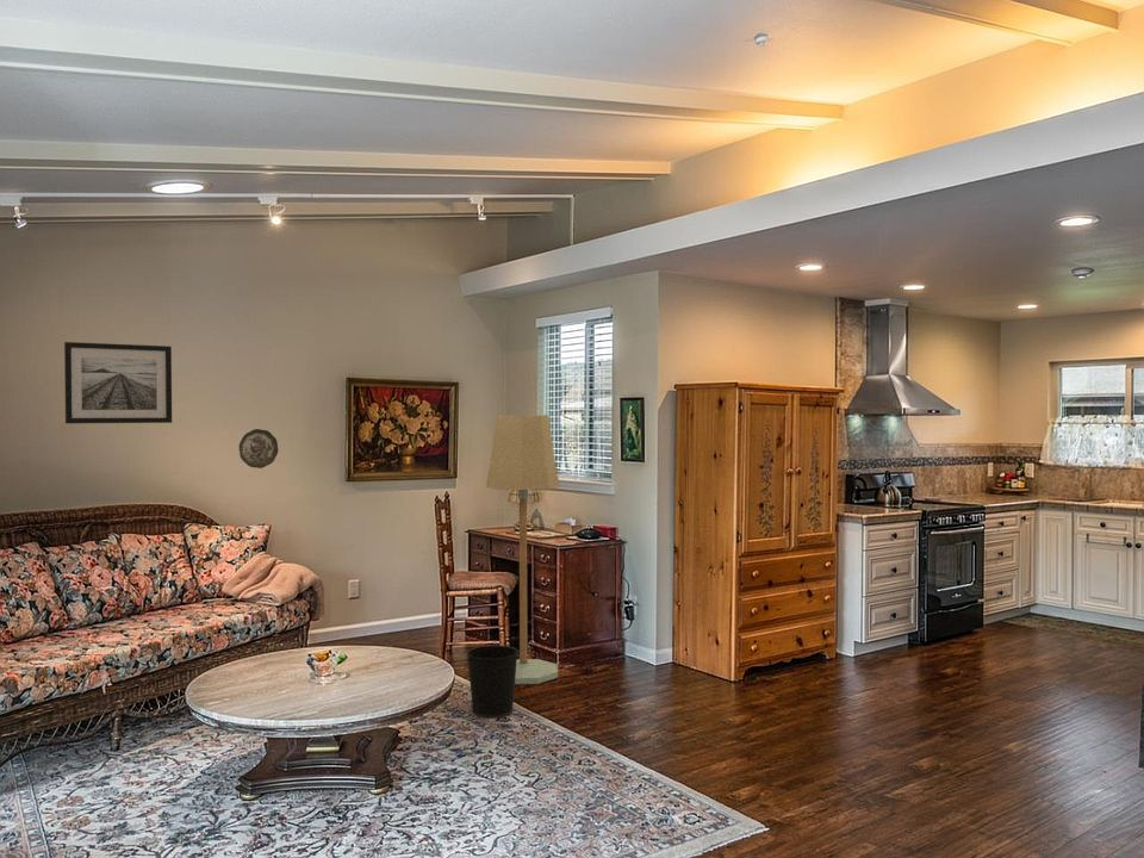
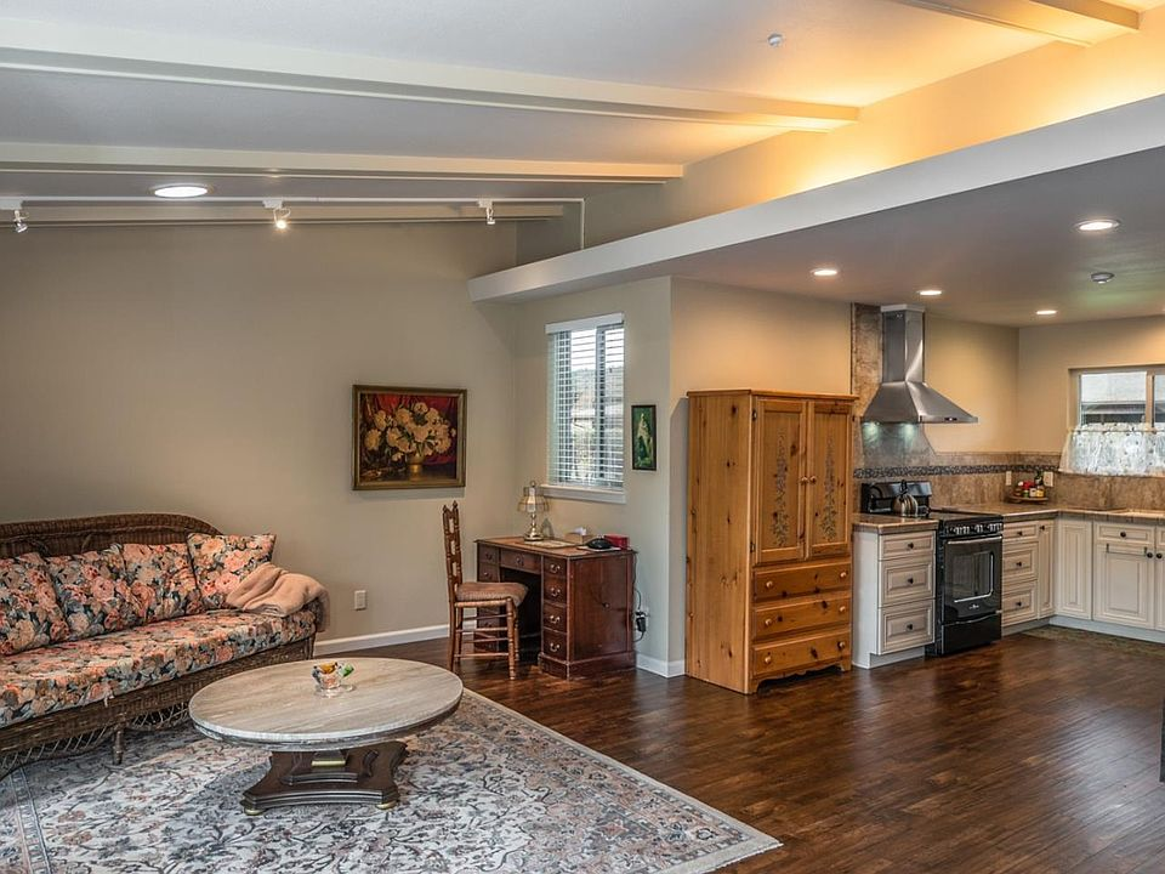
- wall art (119, 384)
- floor lamp (522, 545)
- decorative plate (257, 448)
- wastebasket (492, 680)
